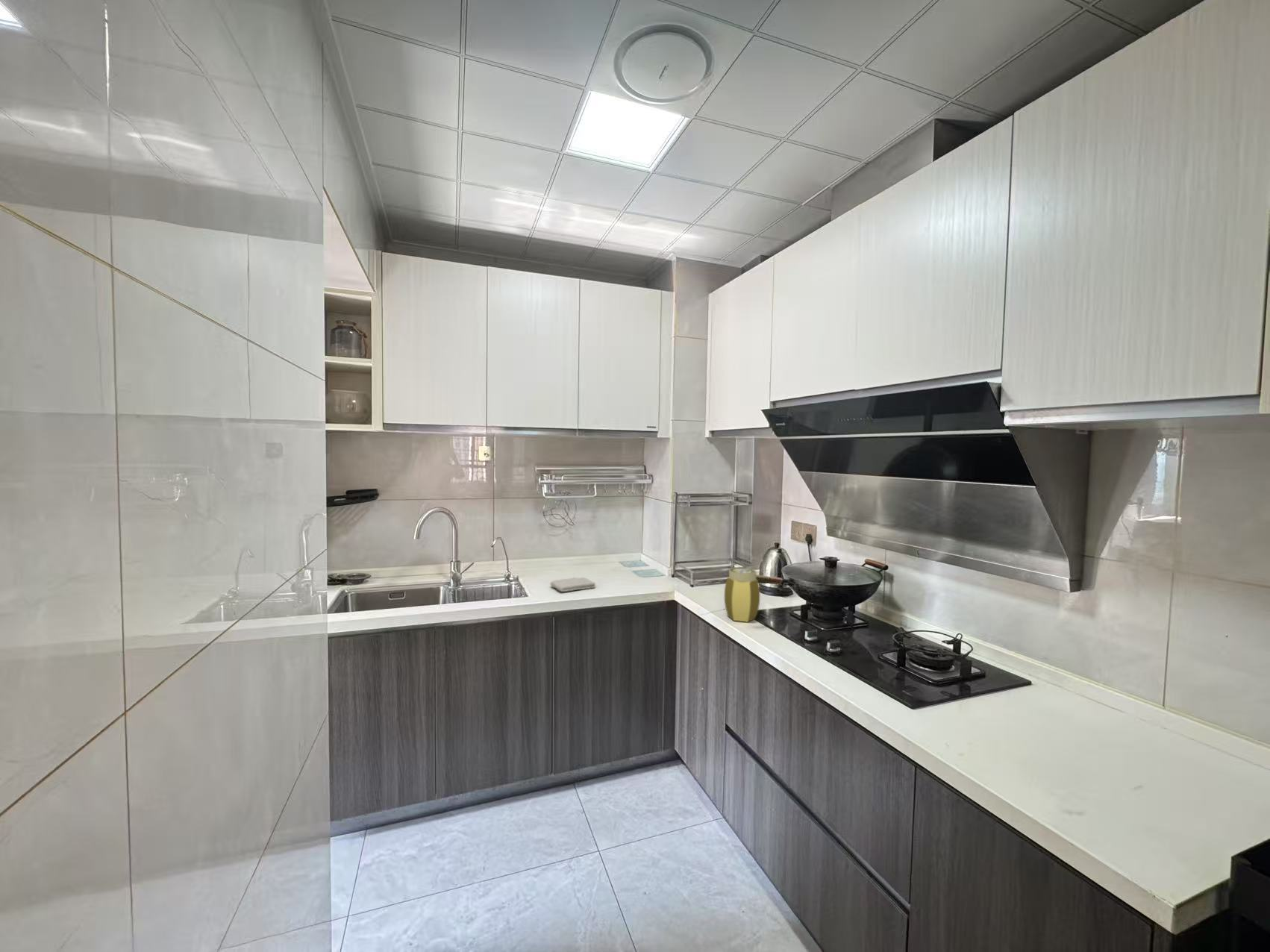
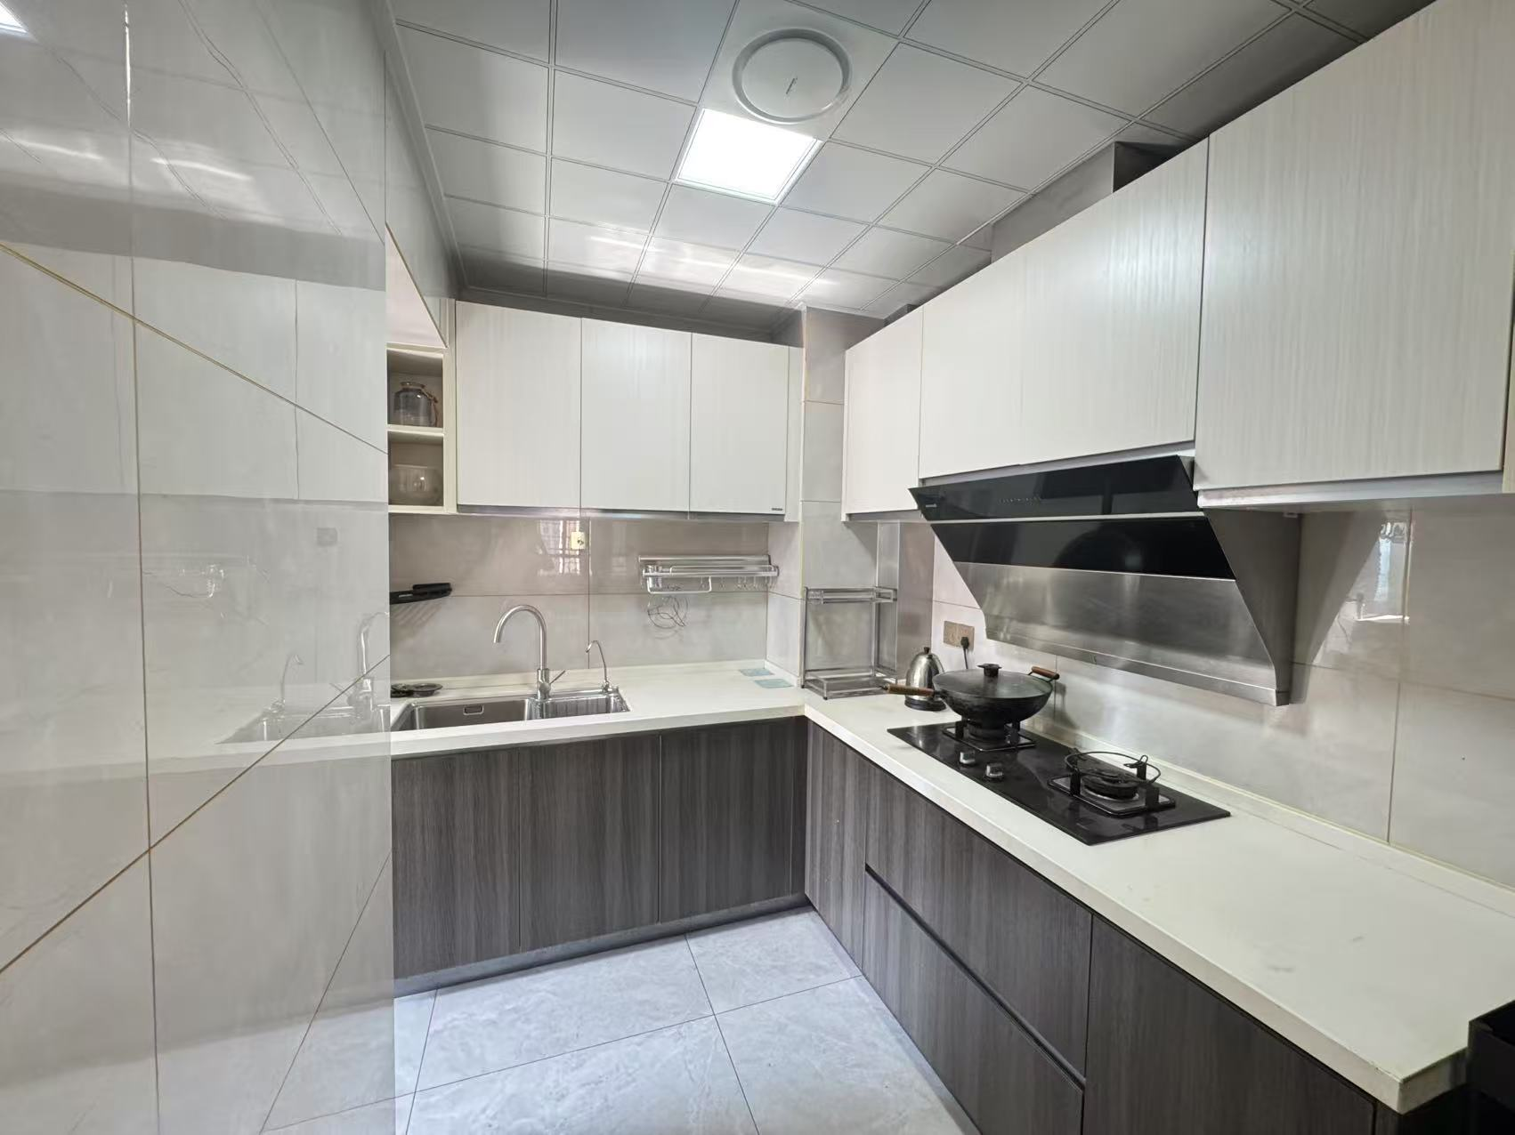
- washcloth (573, 583)
- jar (742, 594)
